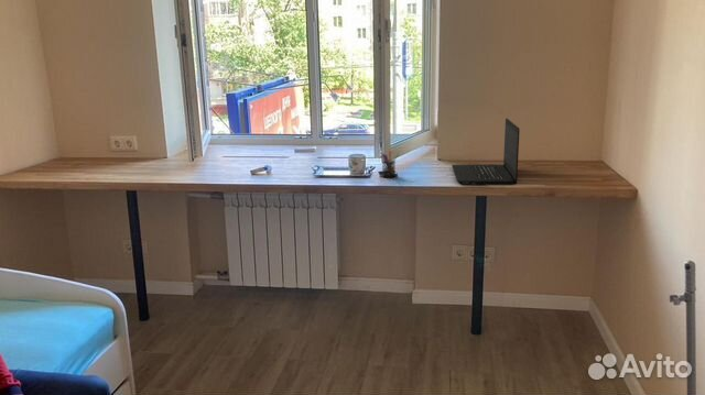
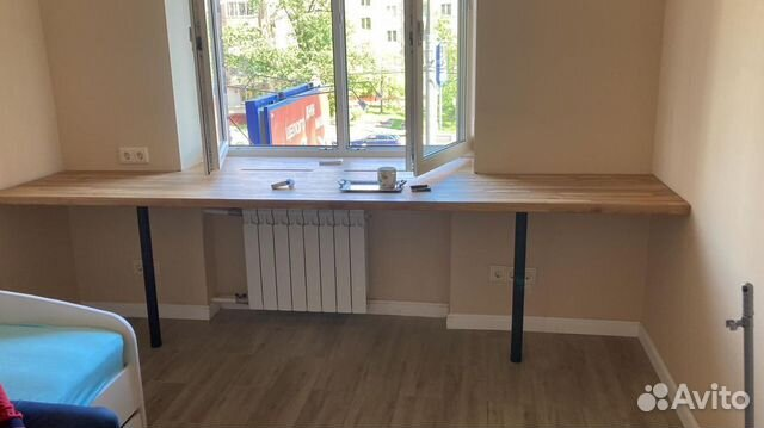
- laptop (482, 165)
- pen holder (390, 163)
